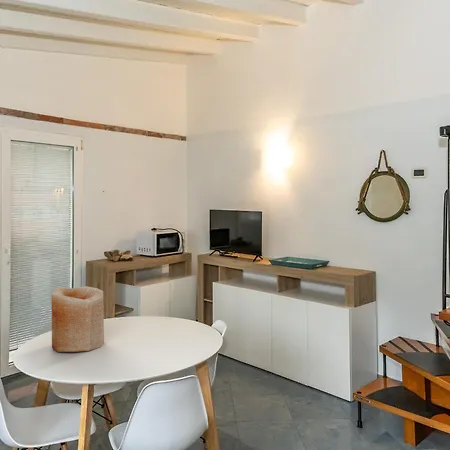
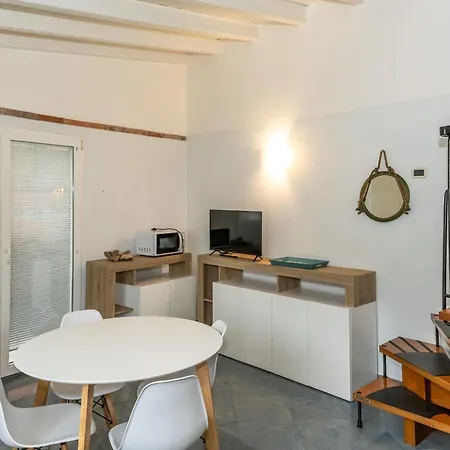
- vase (78, 316)
